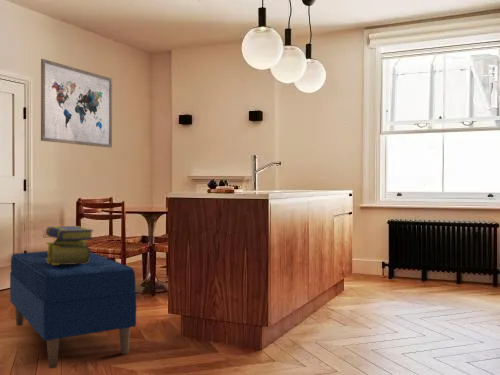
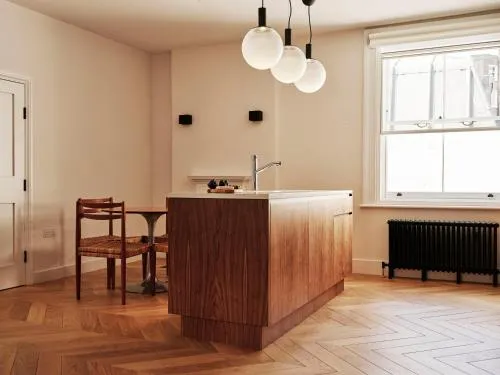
- wall art (79, 107)
- bench (67, 299)
- stack of books (69, 244)
